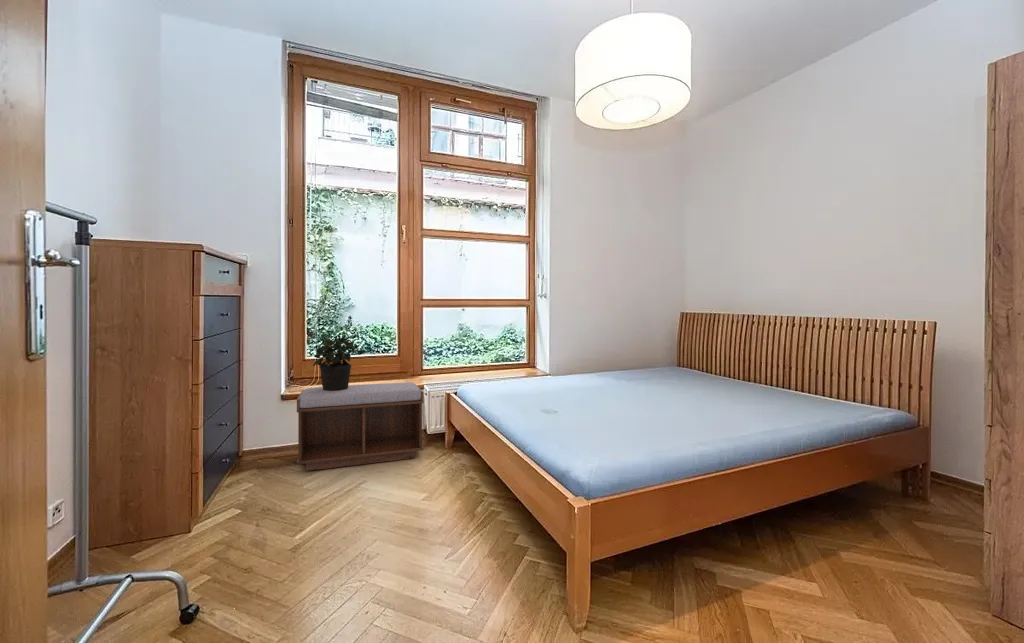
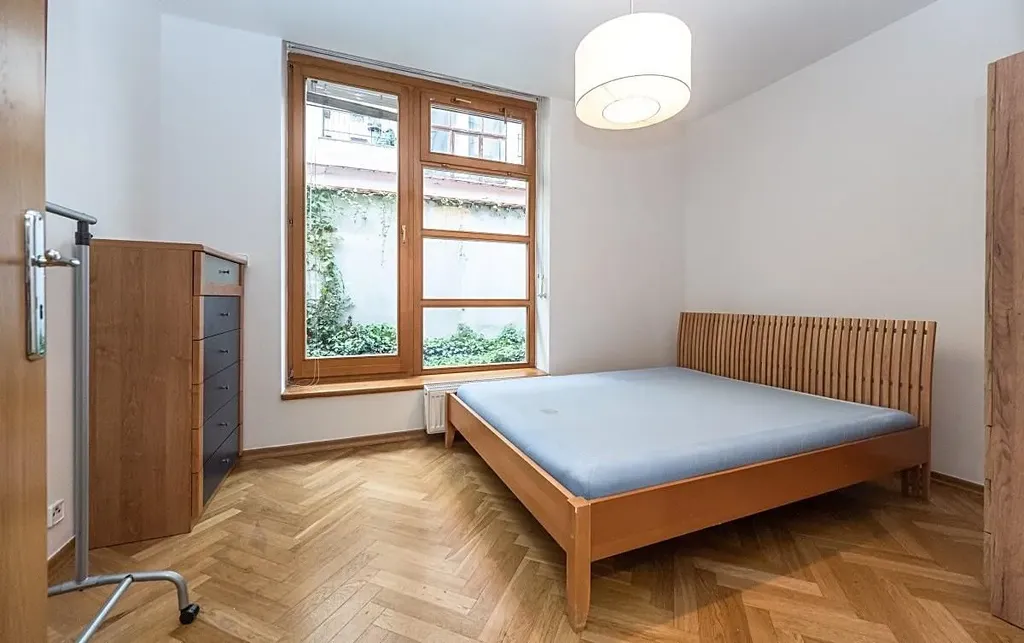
- bench (362, 421)
- potted plant (338, 361)
